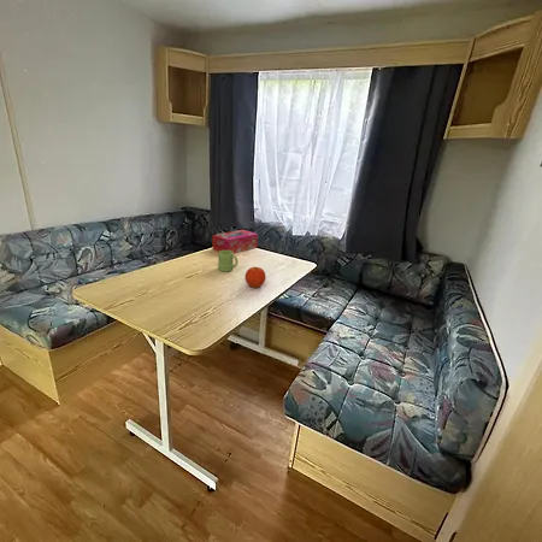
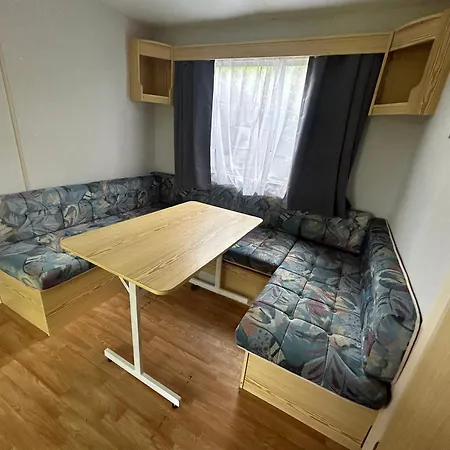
- tissue box (235, 241)
- mug (228, 261)
- fruit (255, 277)
